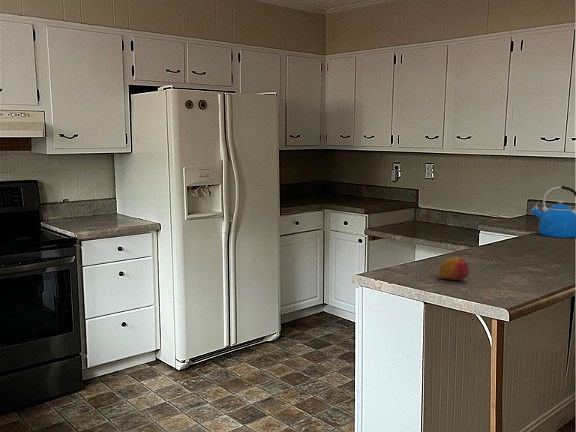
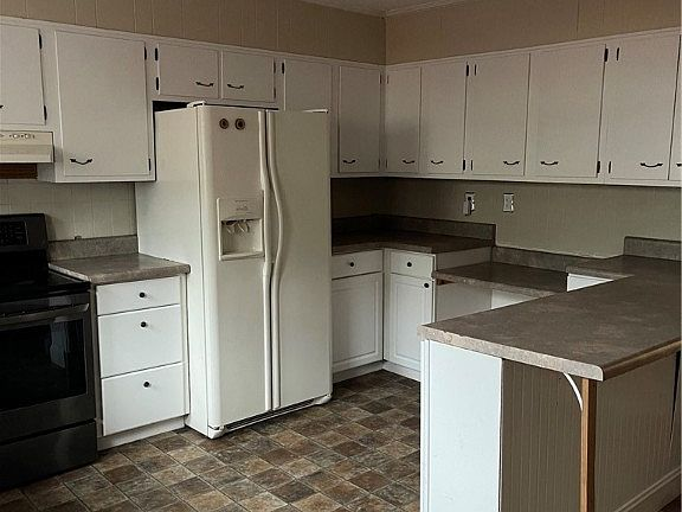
- fruit (453, 268)
- kettle (555, 210)
